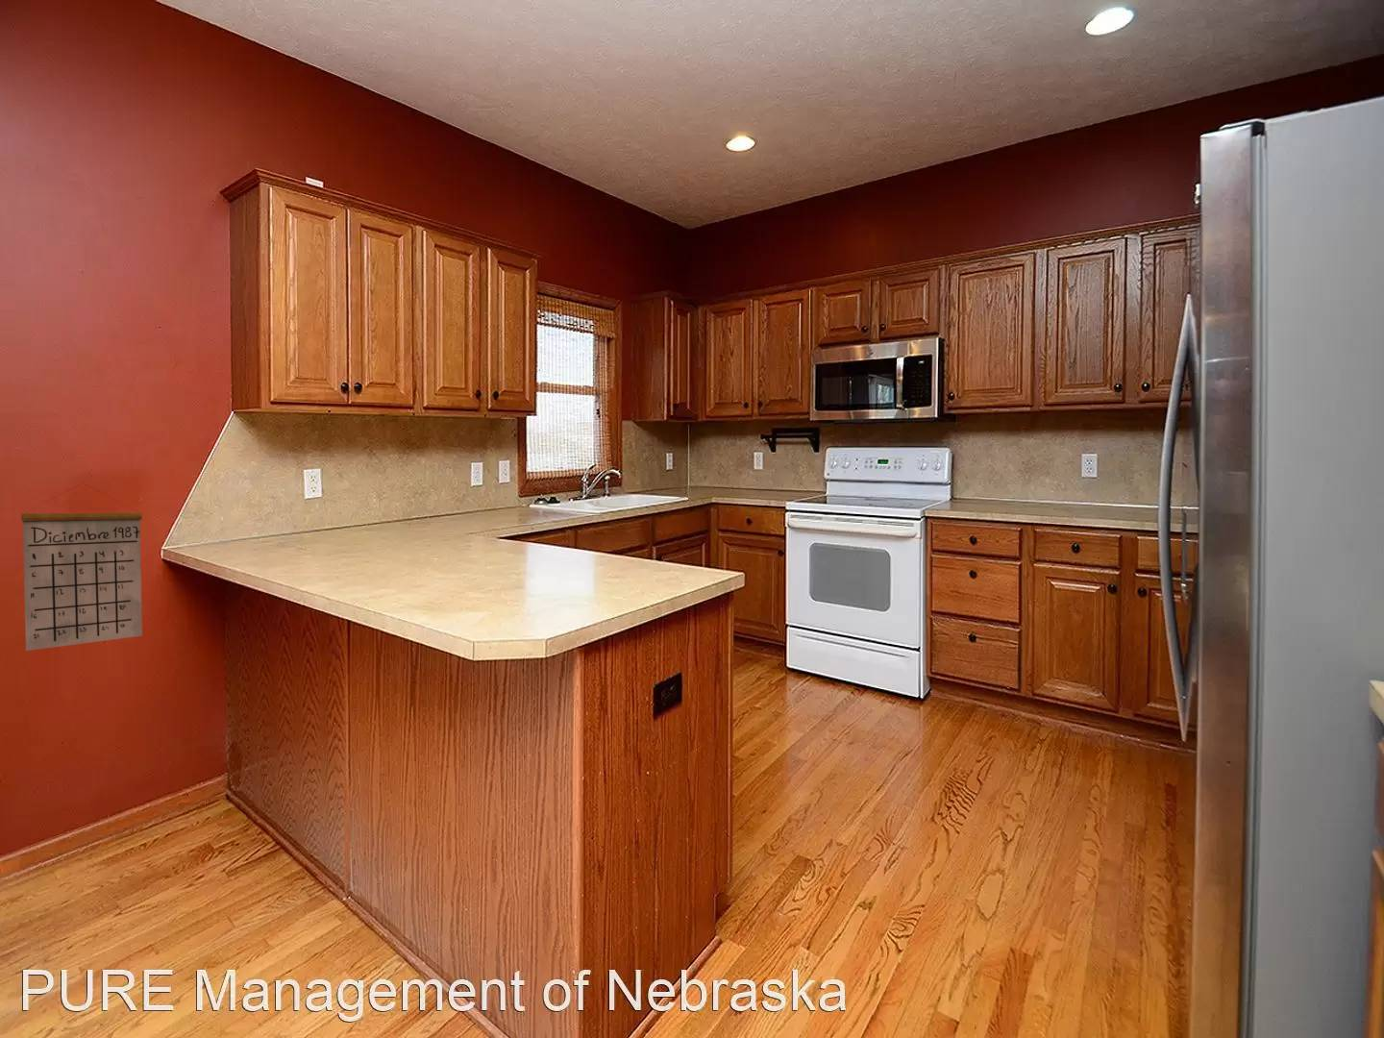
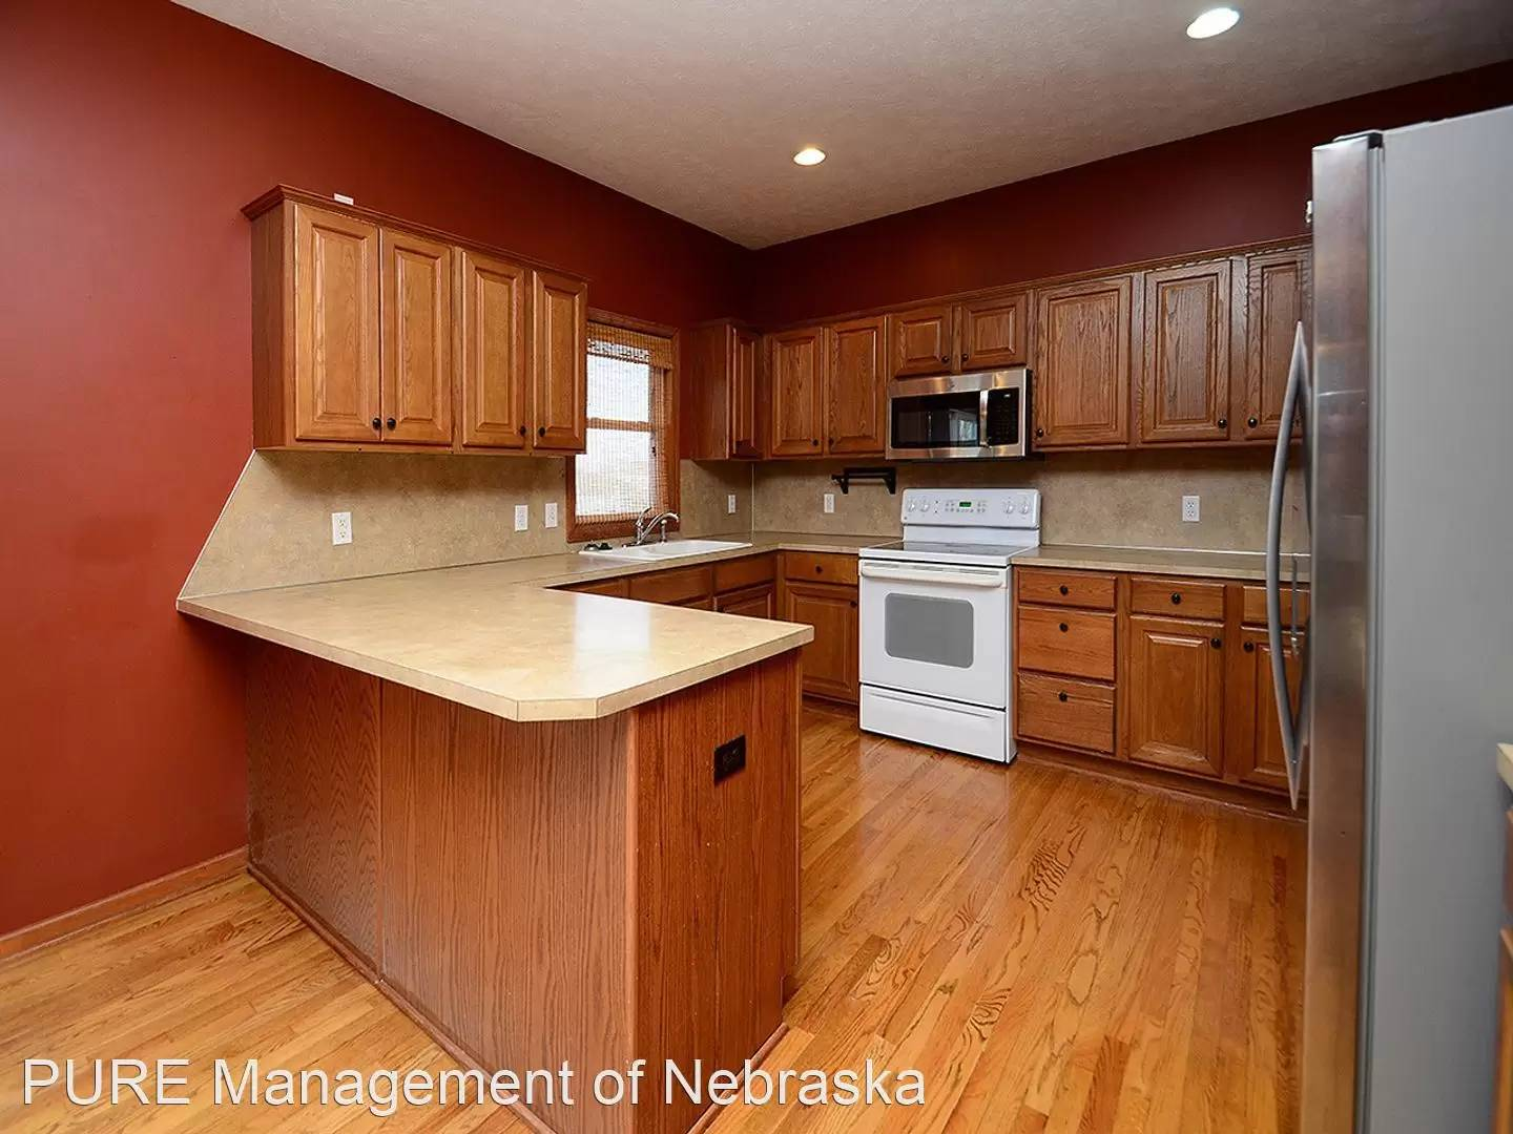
- calendar (85, 563)
